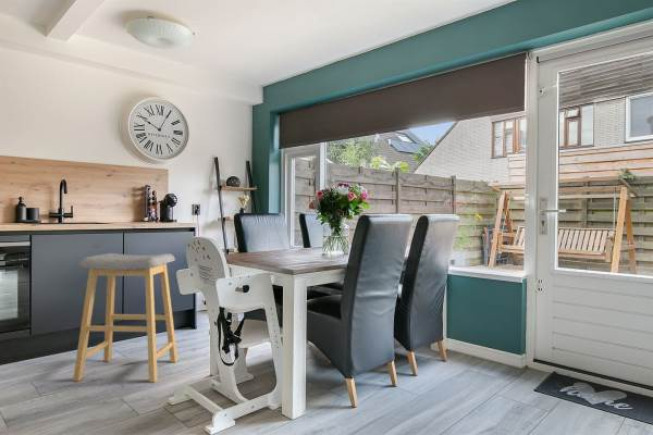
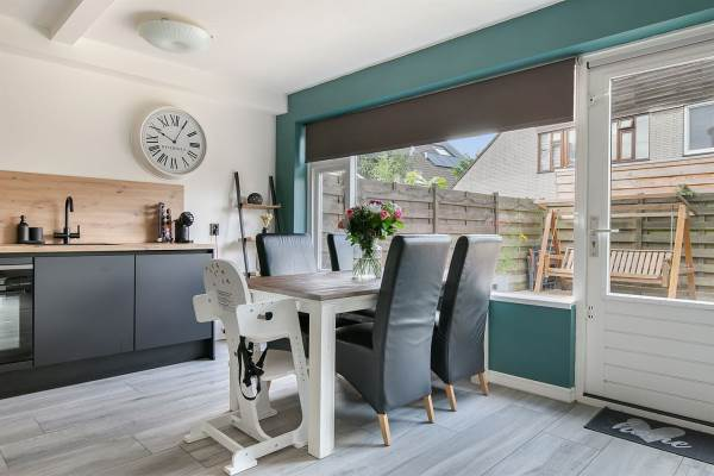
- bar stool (128, 314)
